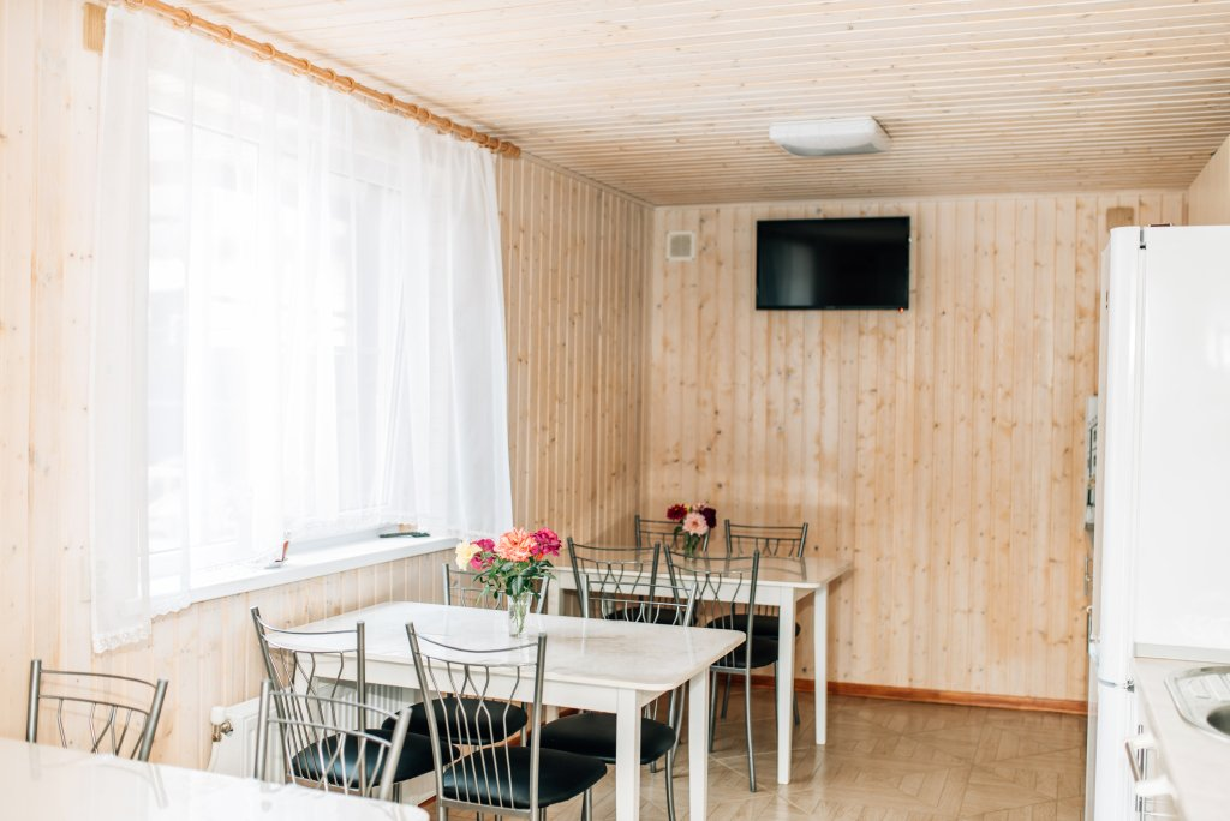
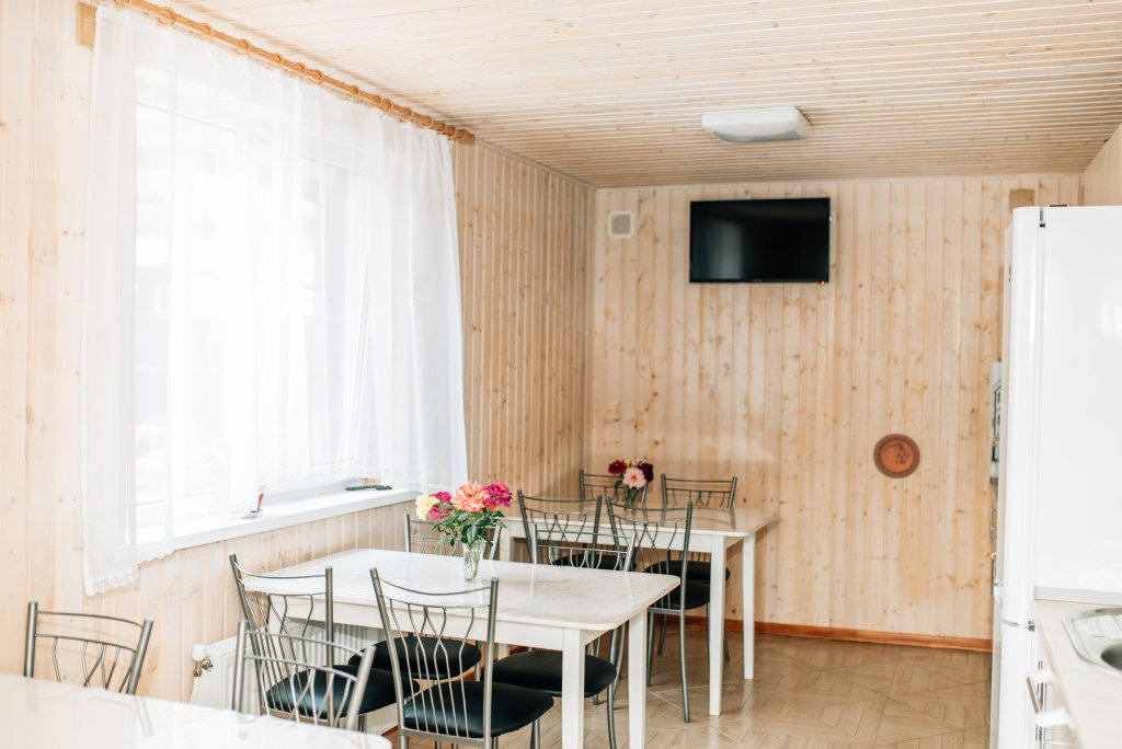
+ decorative plate (896, 456)
